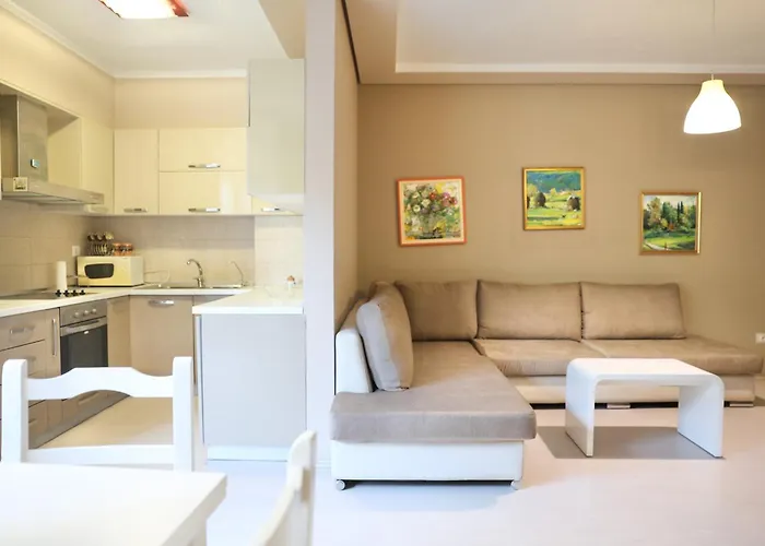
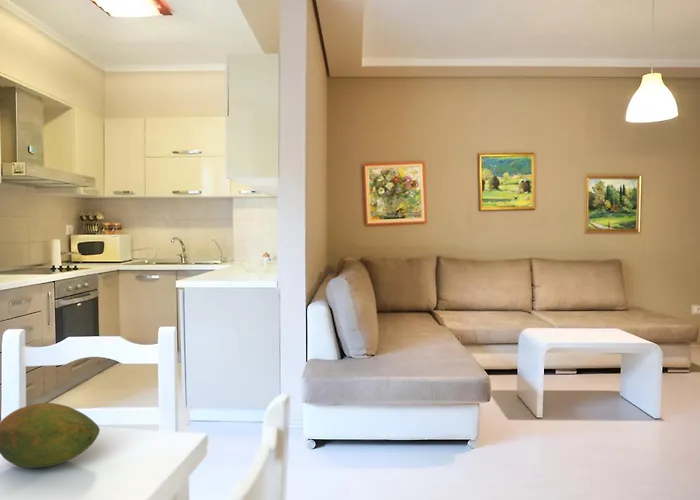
+ fruit (45, 434)
